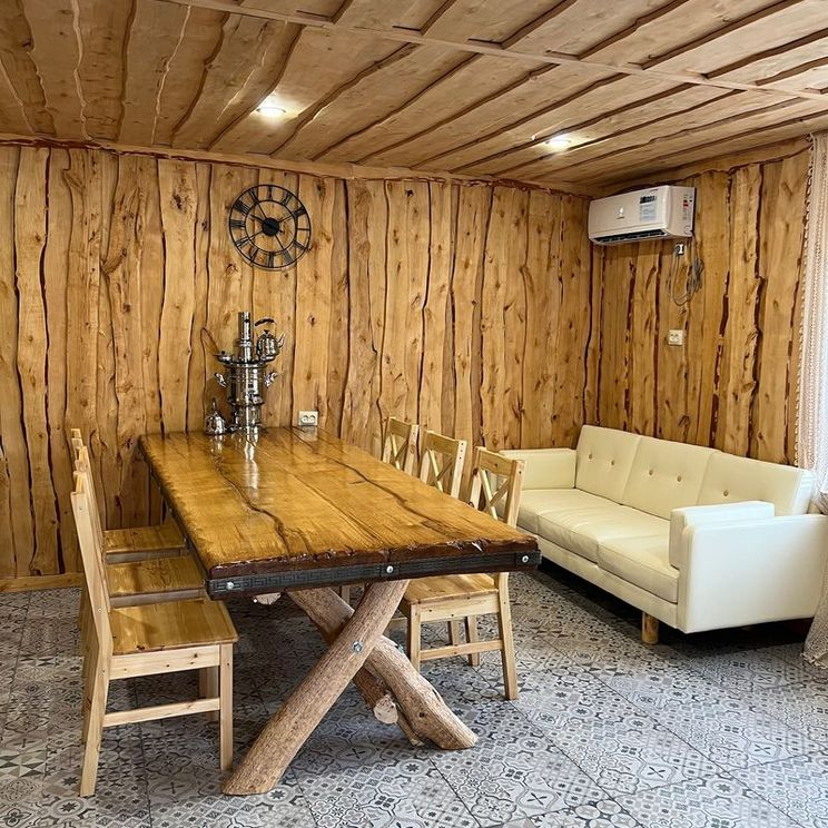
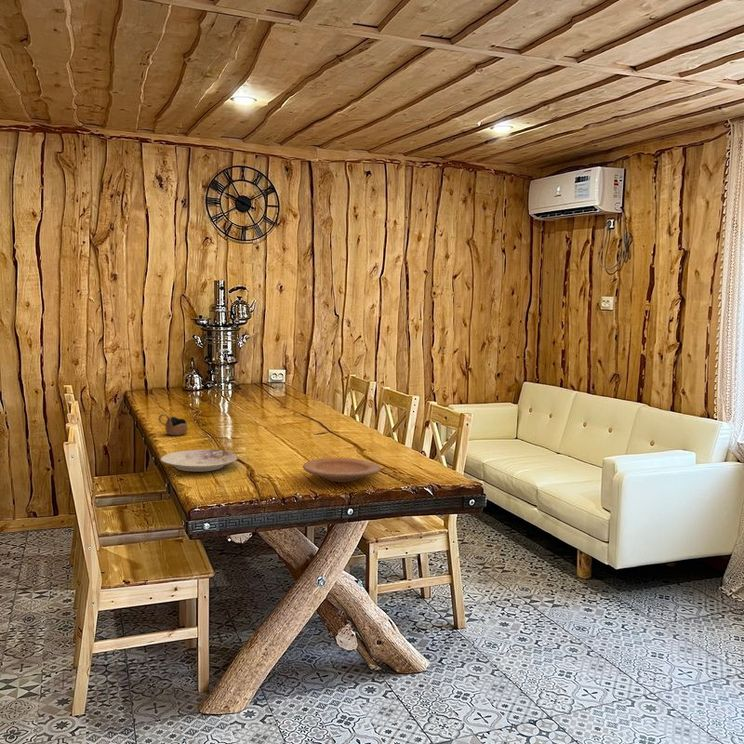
+ plate (341, 471)
+ cup (173, 423)
+ plate (199, 461)
